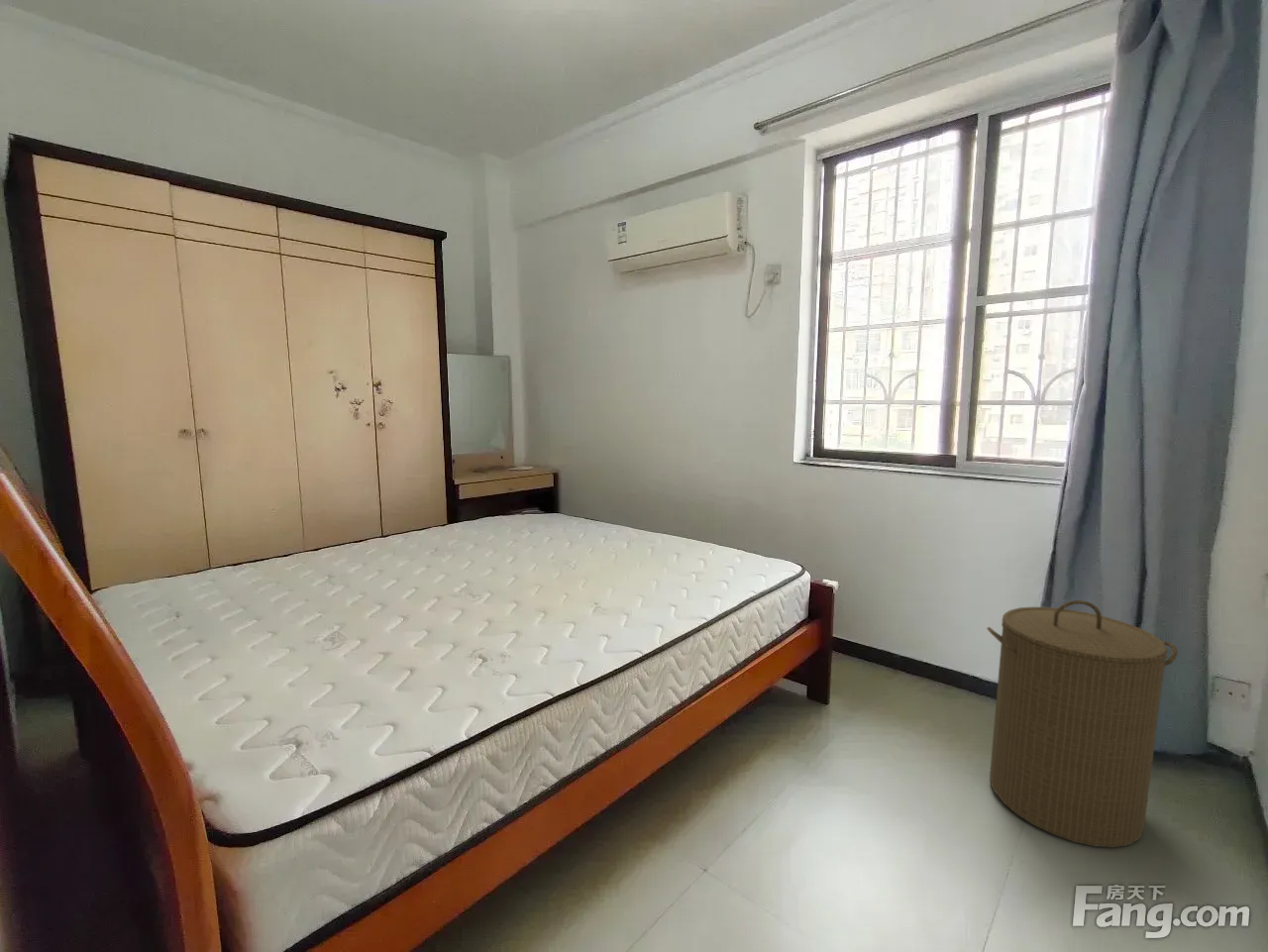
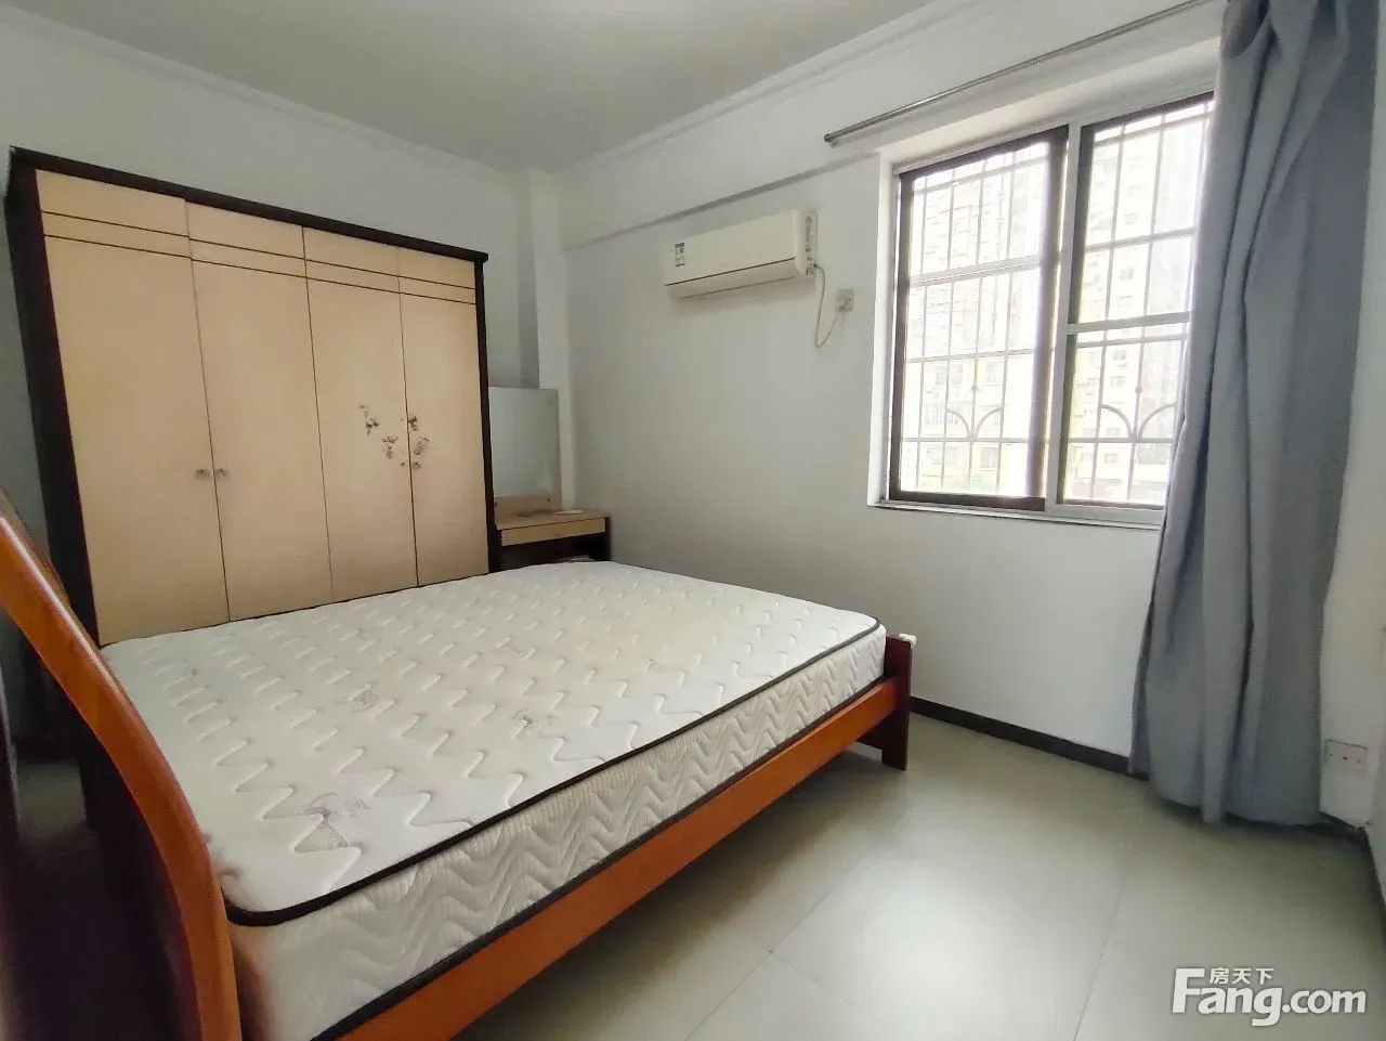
- laundry hamper (1072, 703)
